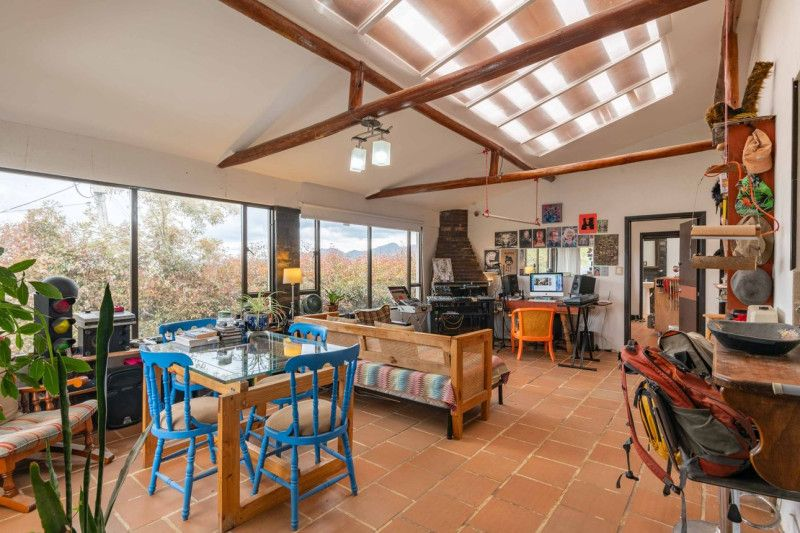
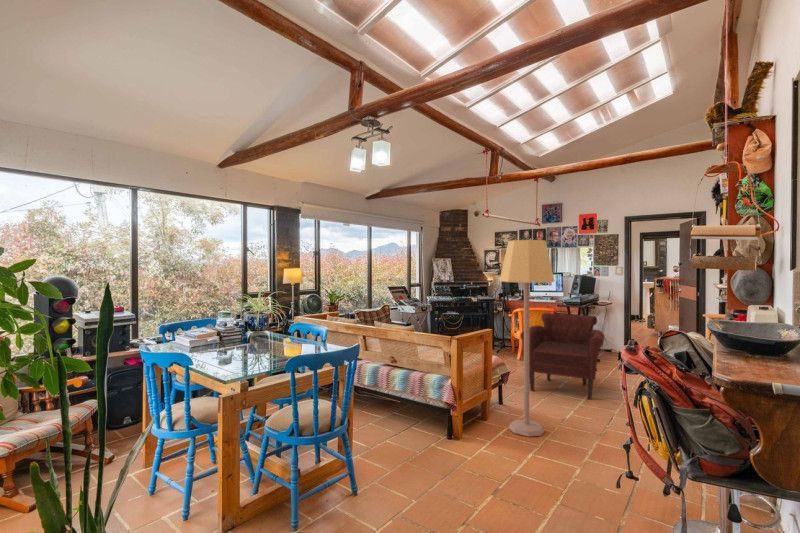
+ leather (564, 351)
+ lamp (526, 335)
